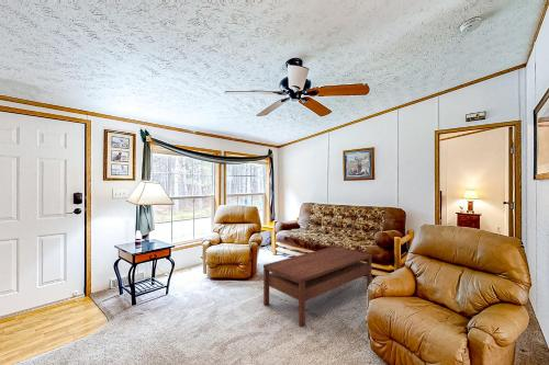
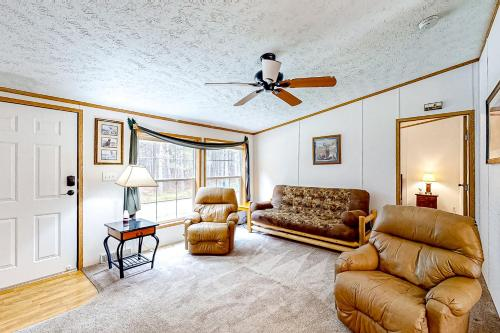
- coffee table (321, 277)
